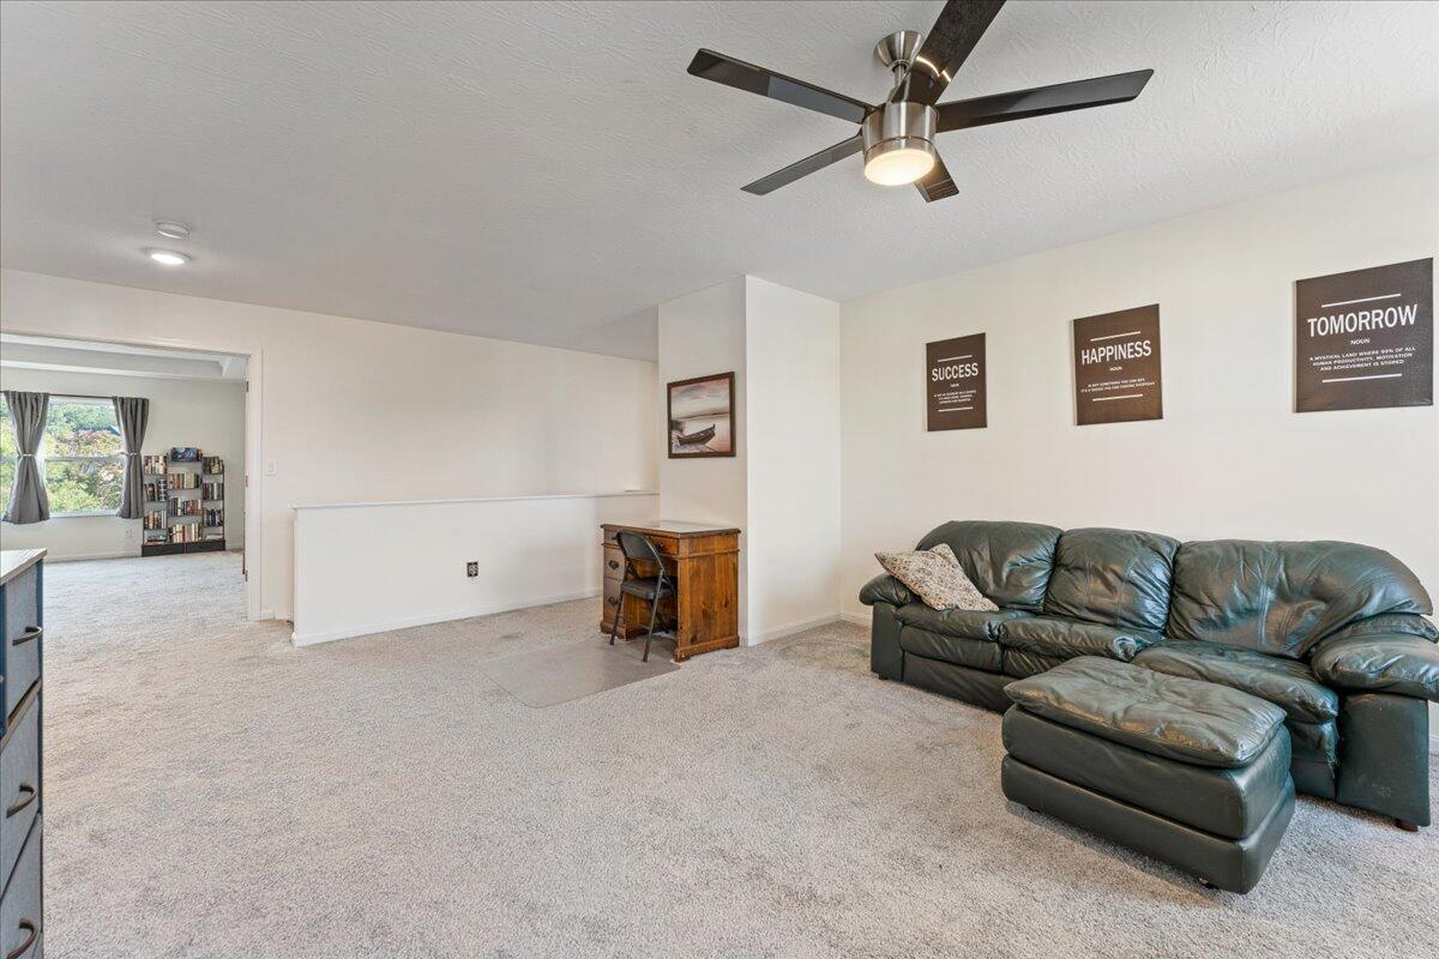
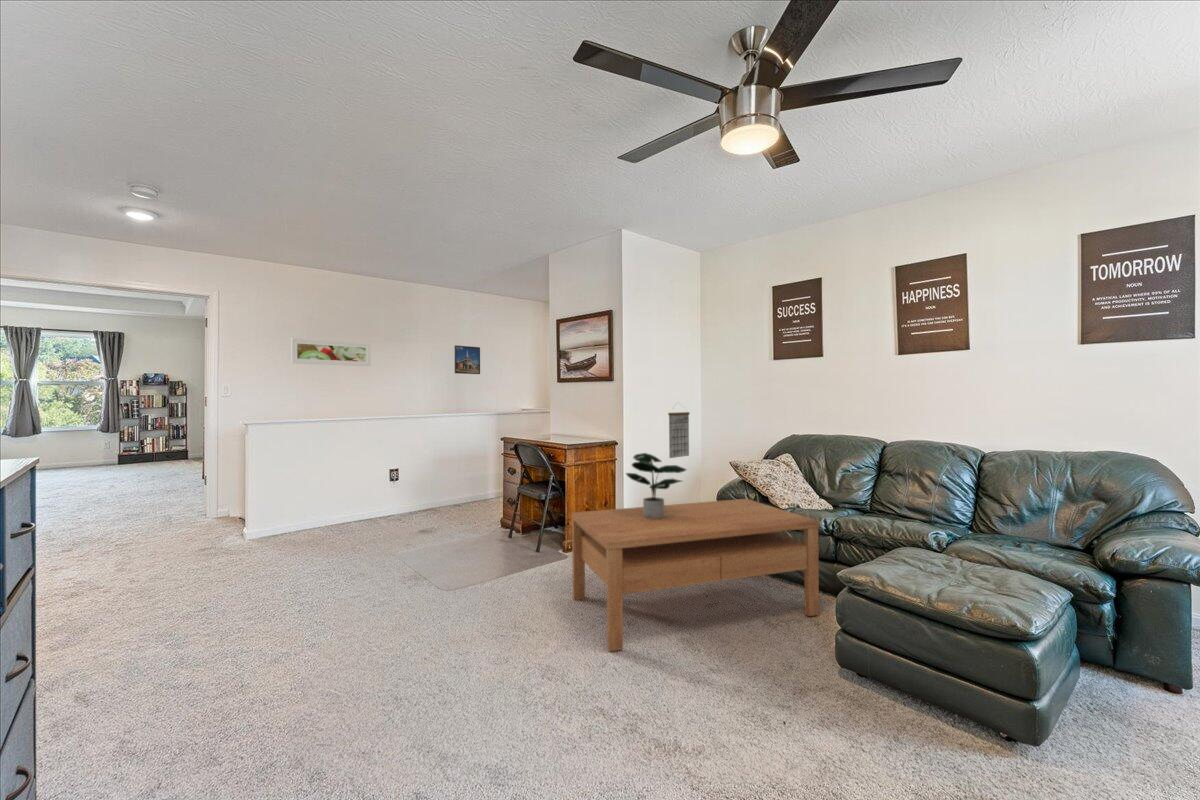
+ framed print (467, 360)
+ calendar (679, 429)
+ coffee table (690, 561)
+ potted plant (656, 485)
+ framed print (332, 352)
